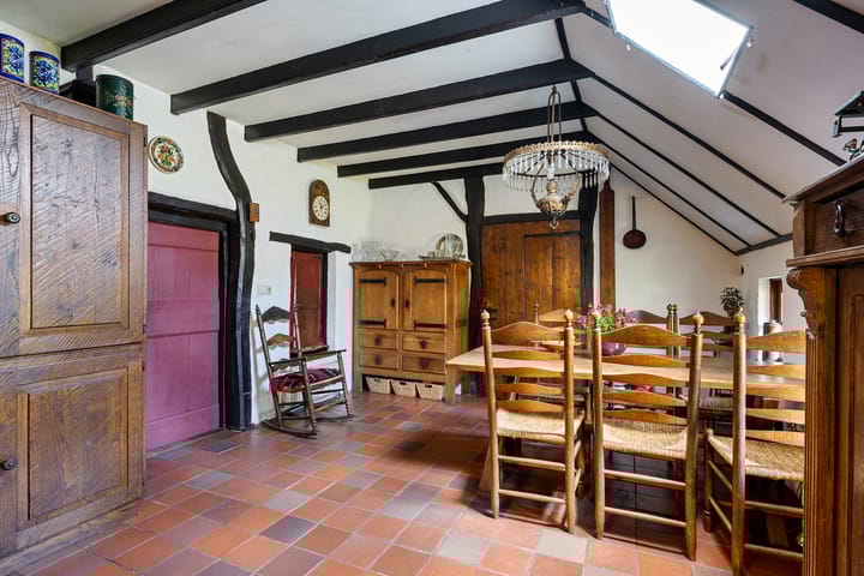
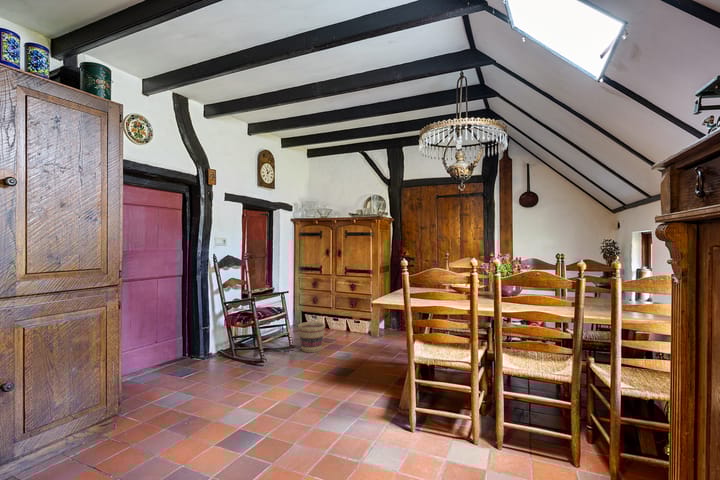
+ basket (311, 337)
